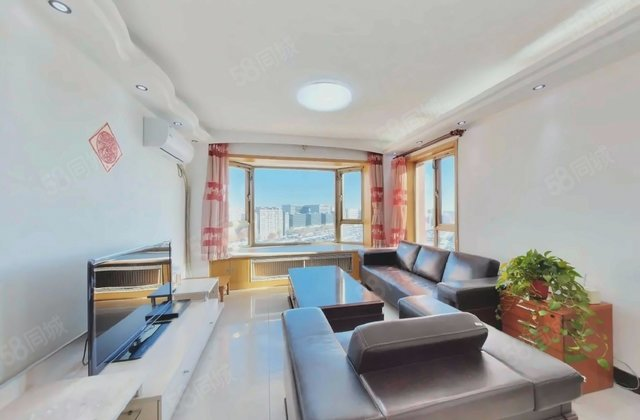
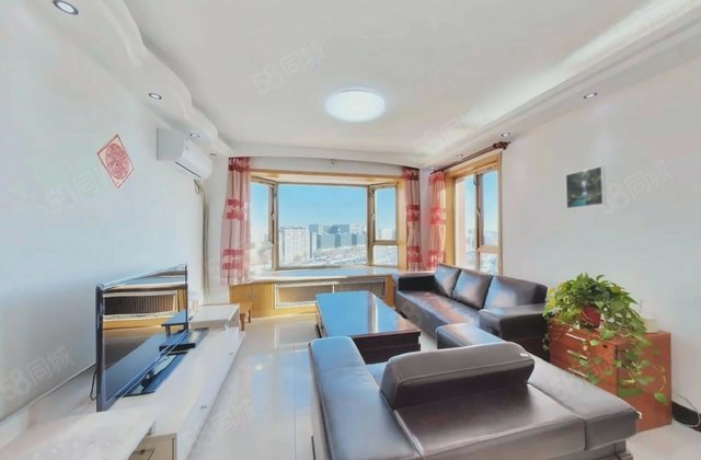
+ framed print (584, 188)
